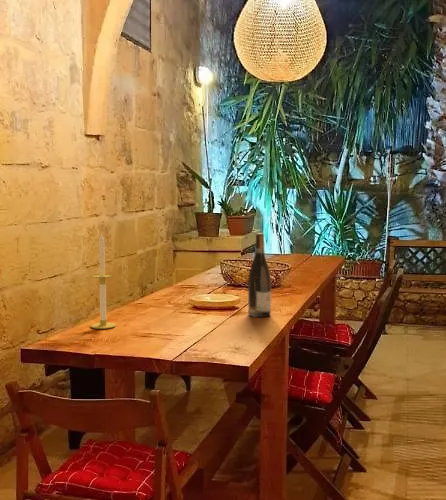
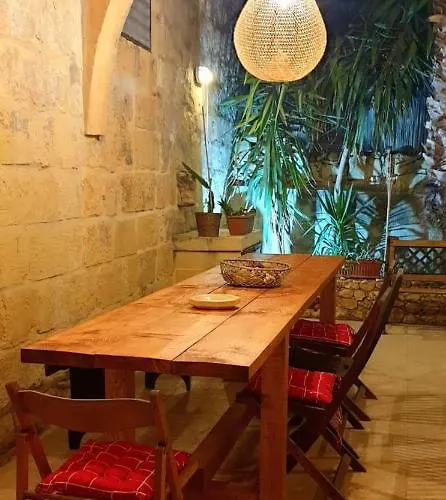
- candle (102, 279)
- wine bottle (259, 274)
